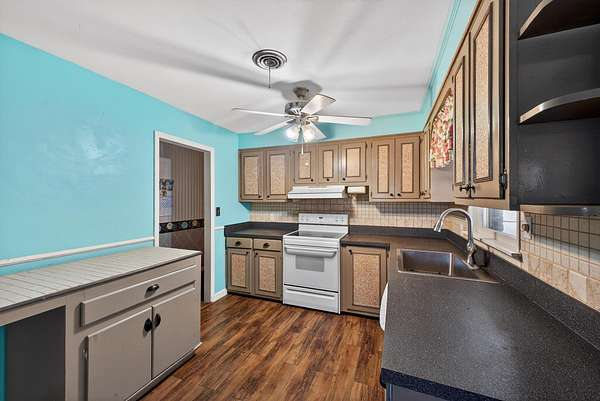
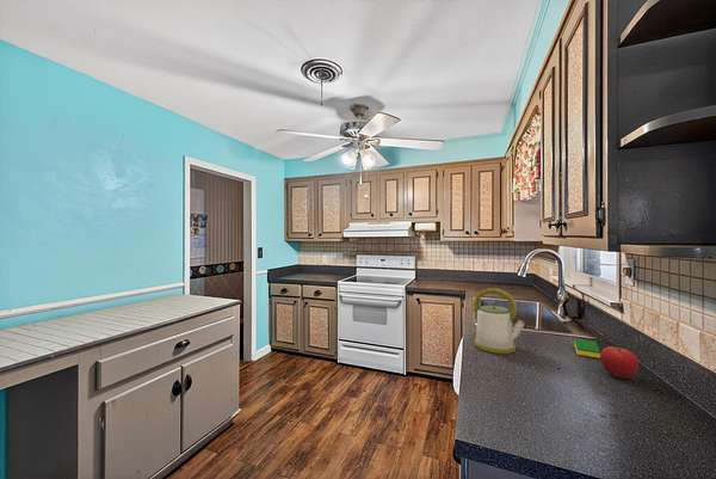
+ fruit (618, 361)
+ kettle (498, 318)
+ dish sponge (586, 348)
